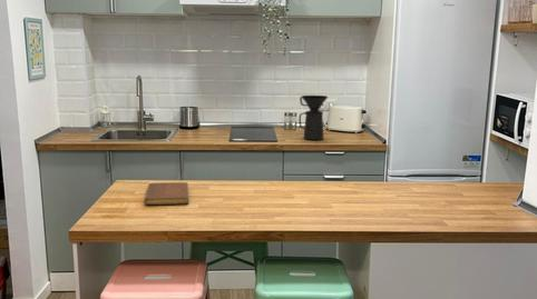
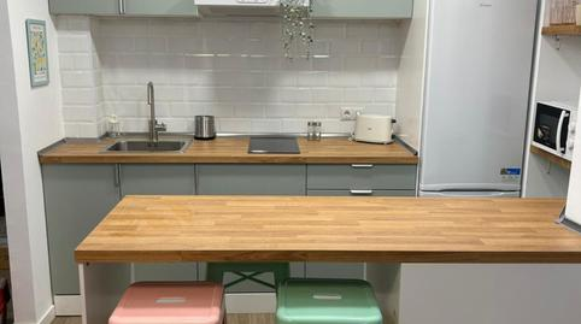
- coffee maker (313, 117)
- notebook (167, 192)
